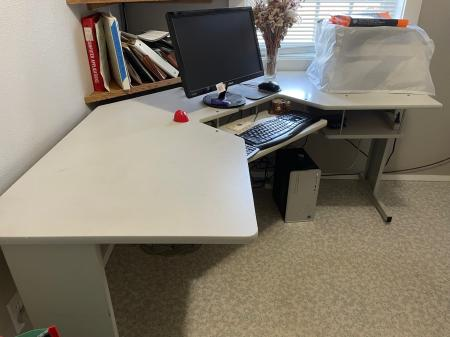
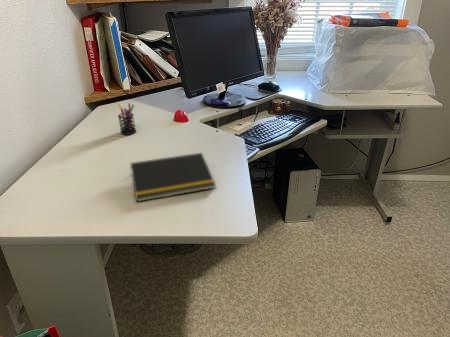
+ notepad (171, 175)
+ pen holder (128, 117)
